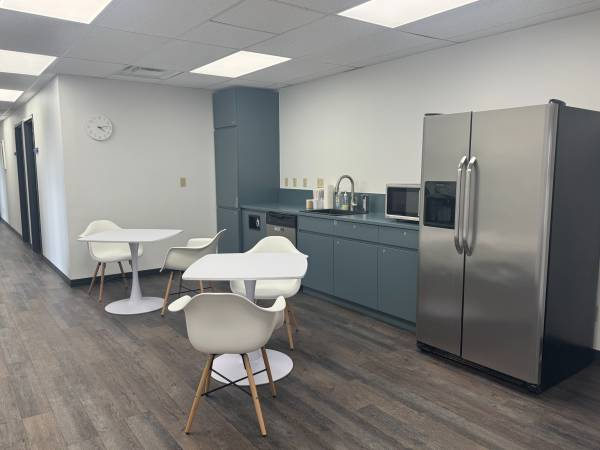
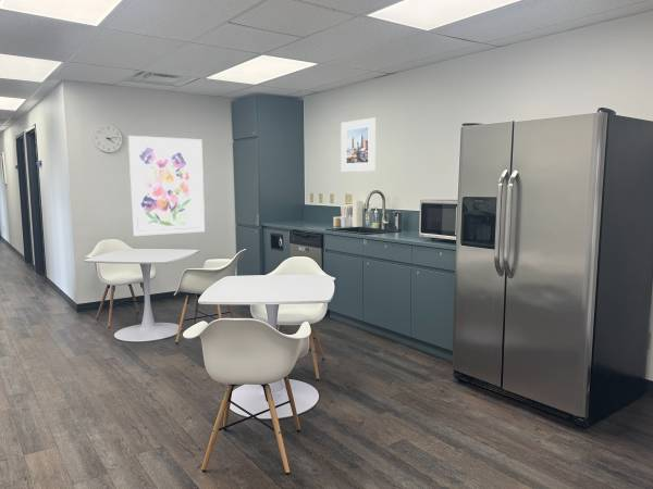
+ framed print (357, 146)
+ wall art (168, 186)
